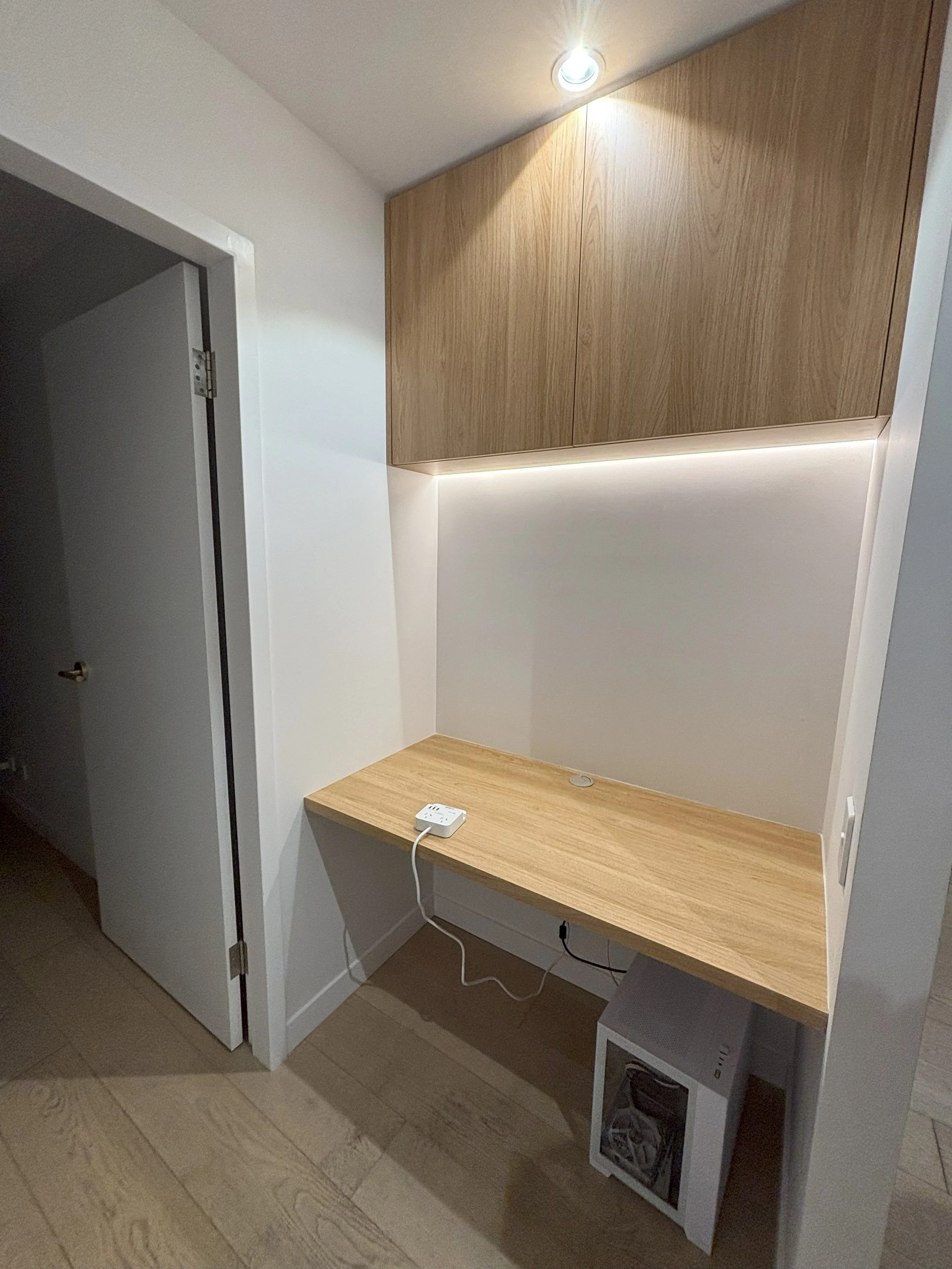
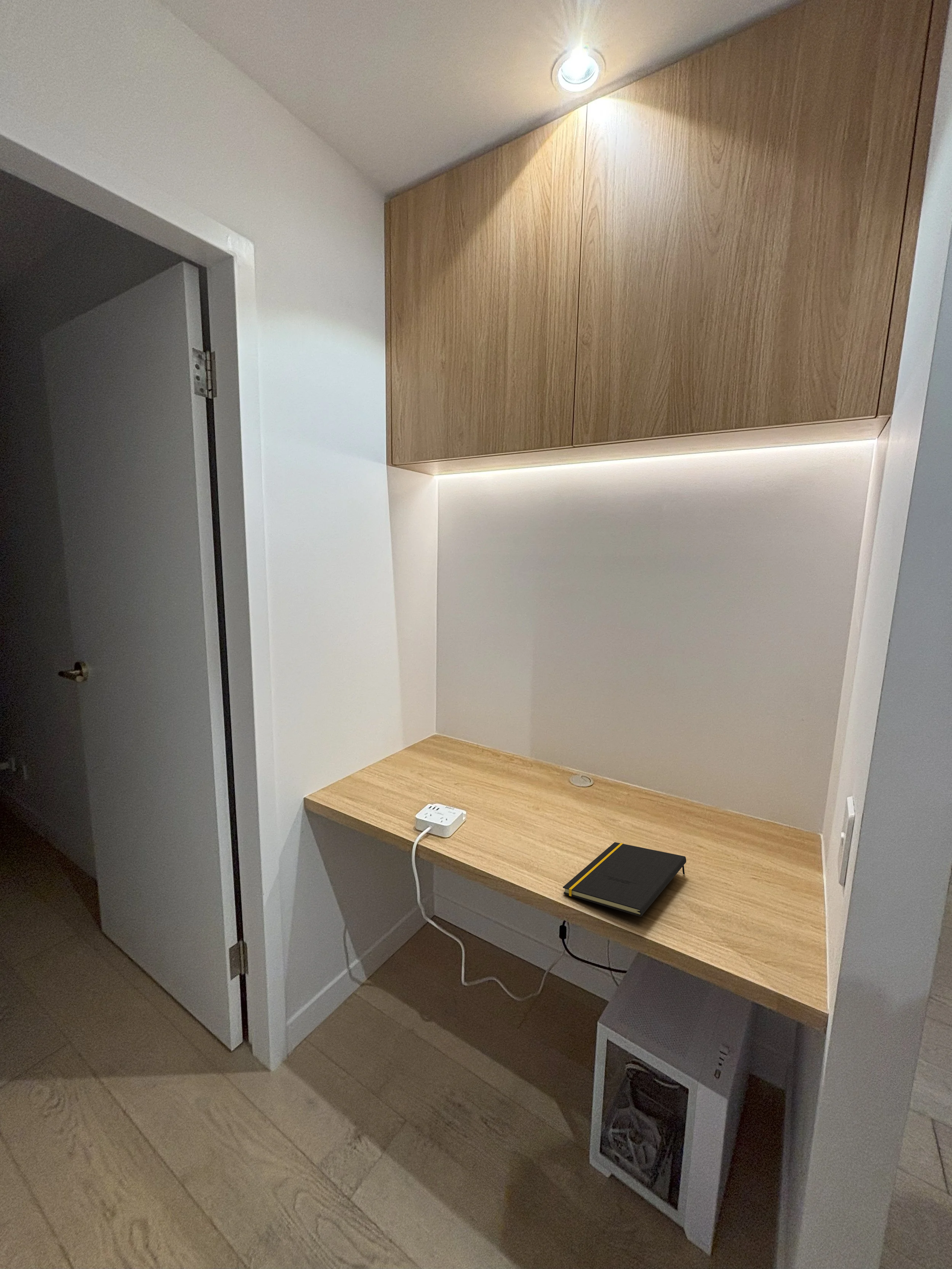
+ notepad (626, 875)
